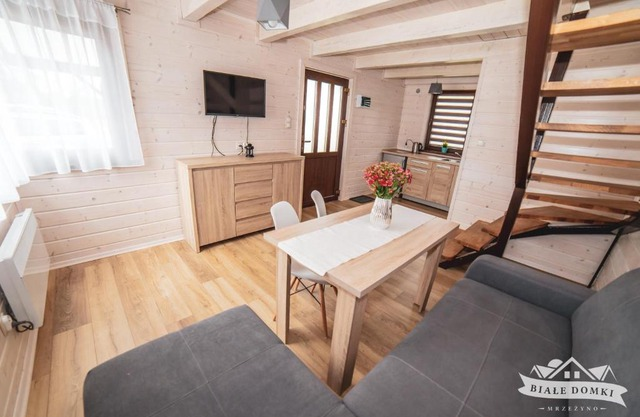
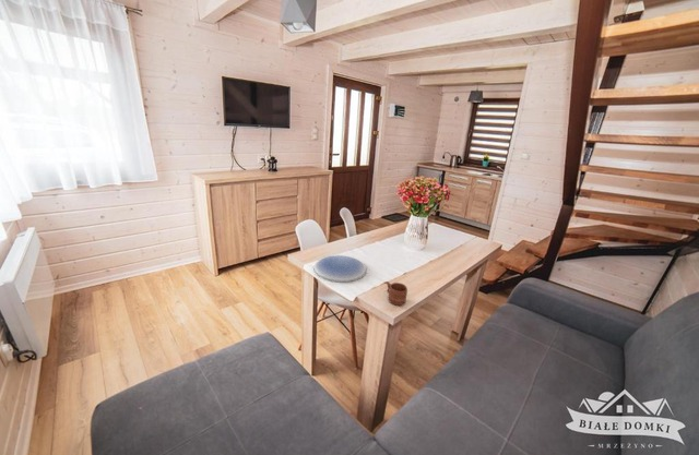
+ plate (340, 265)
+ mug (394, 291)
